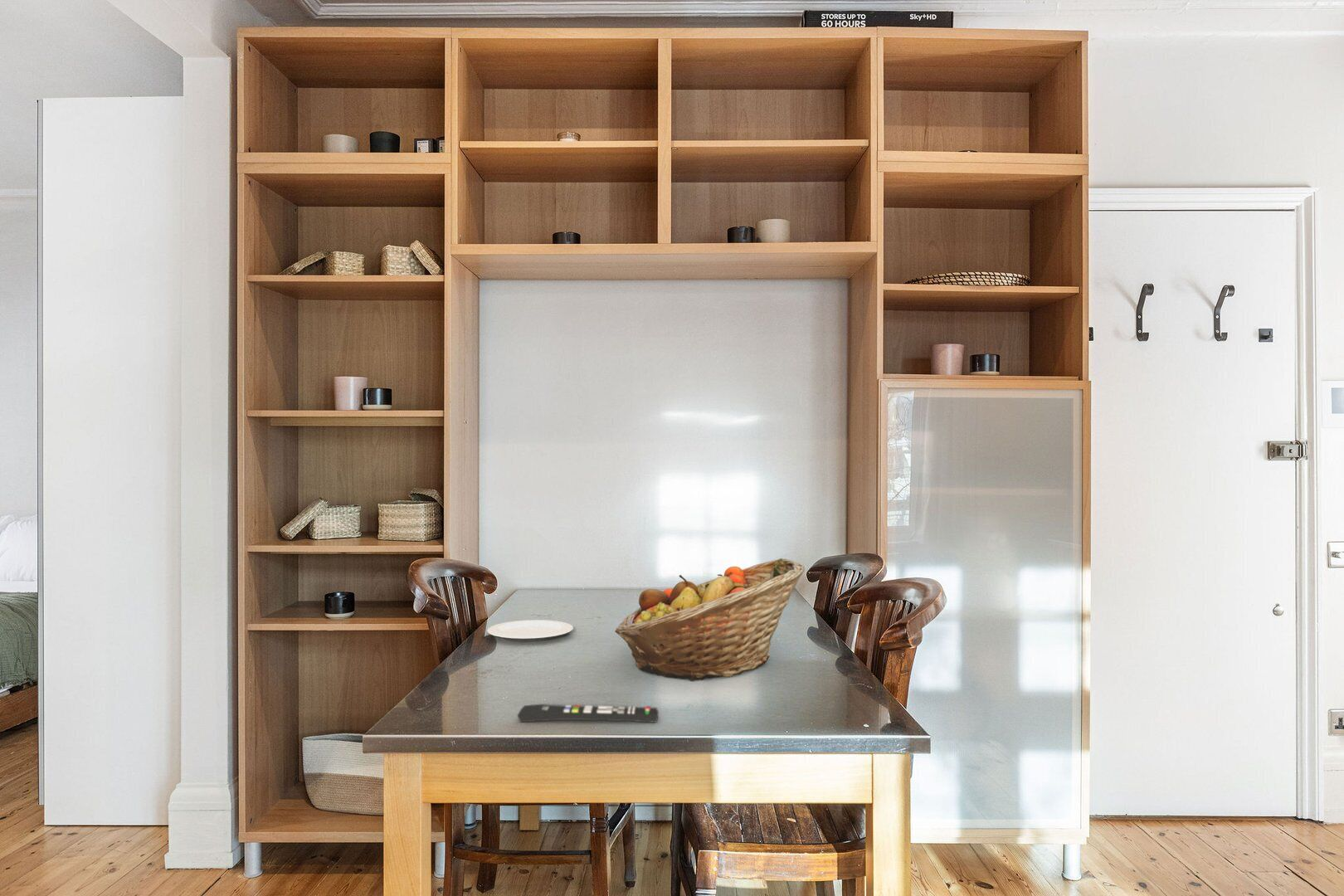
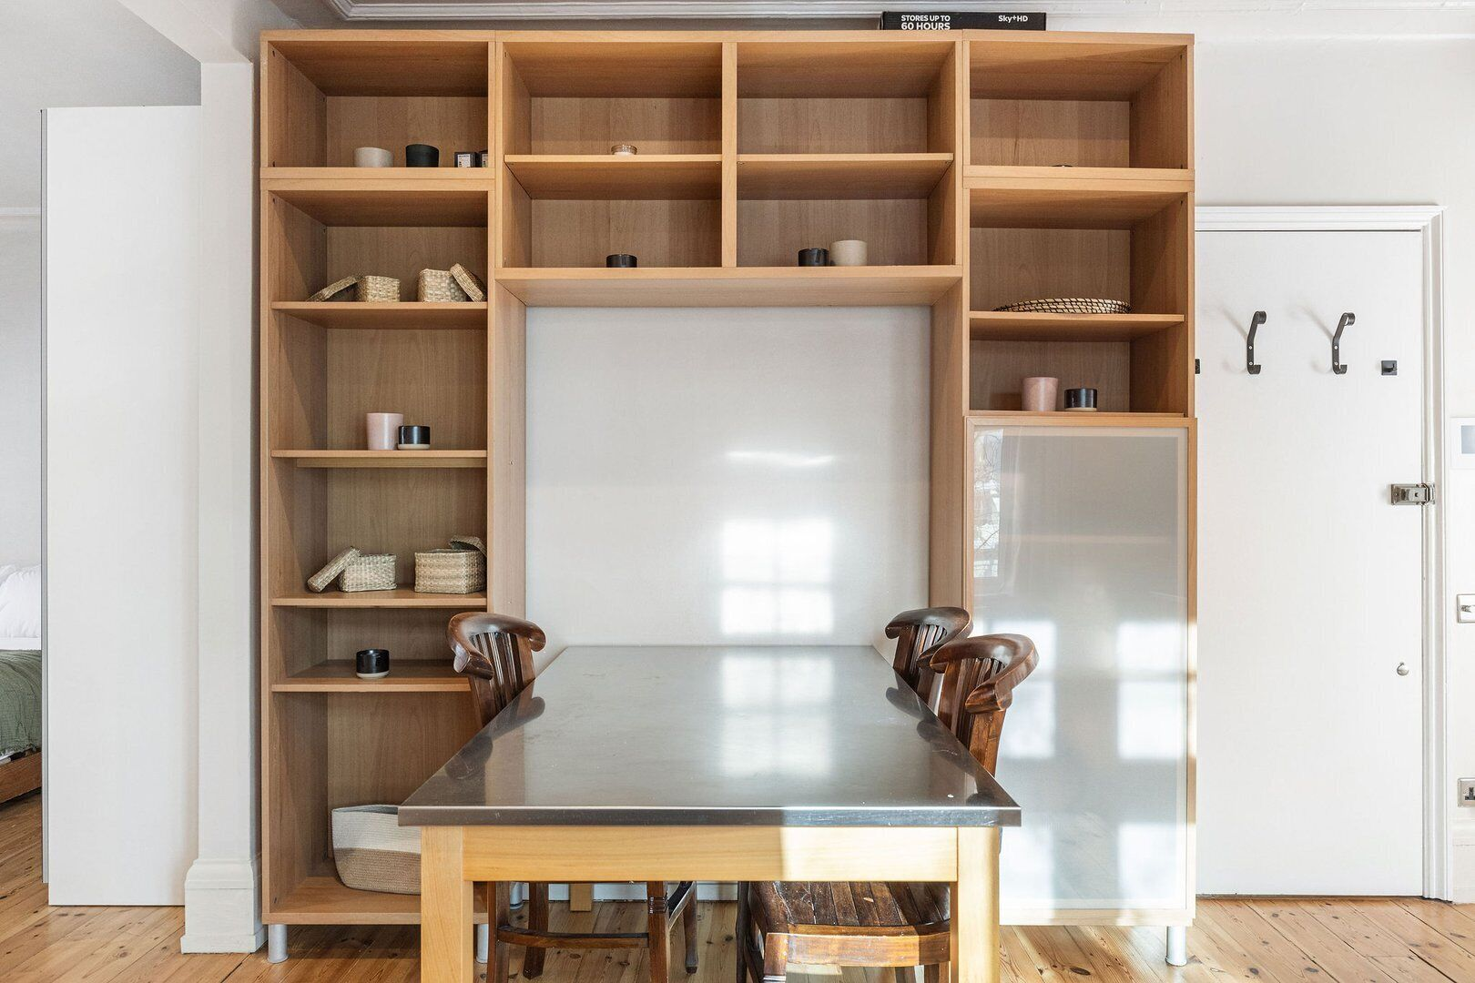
- remote control (588, 713)
- fruit basket (711, 611)
- plate (530, 631)
